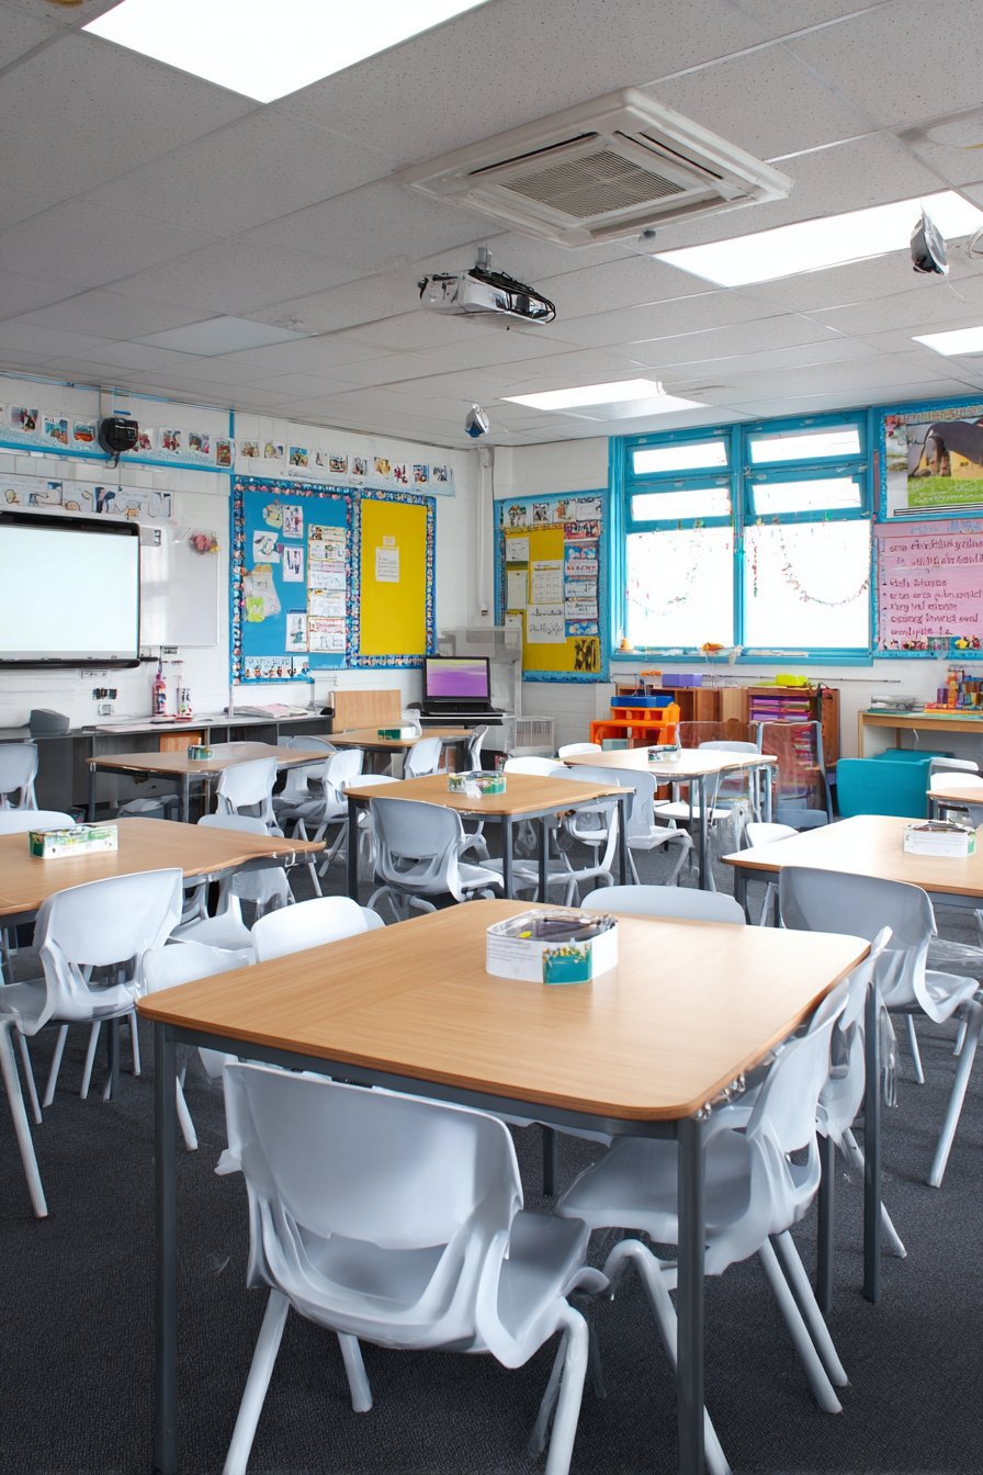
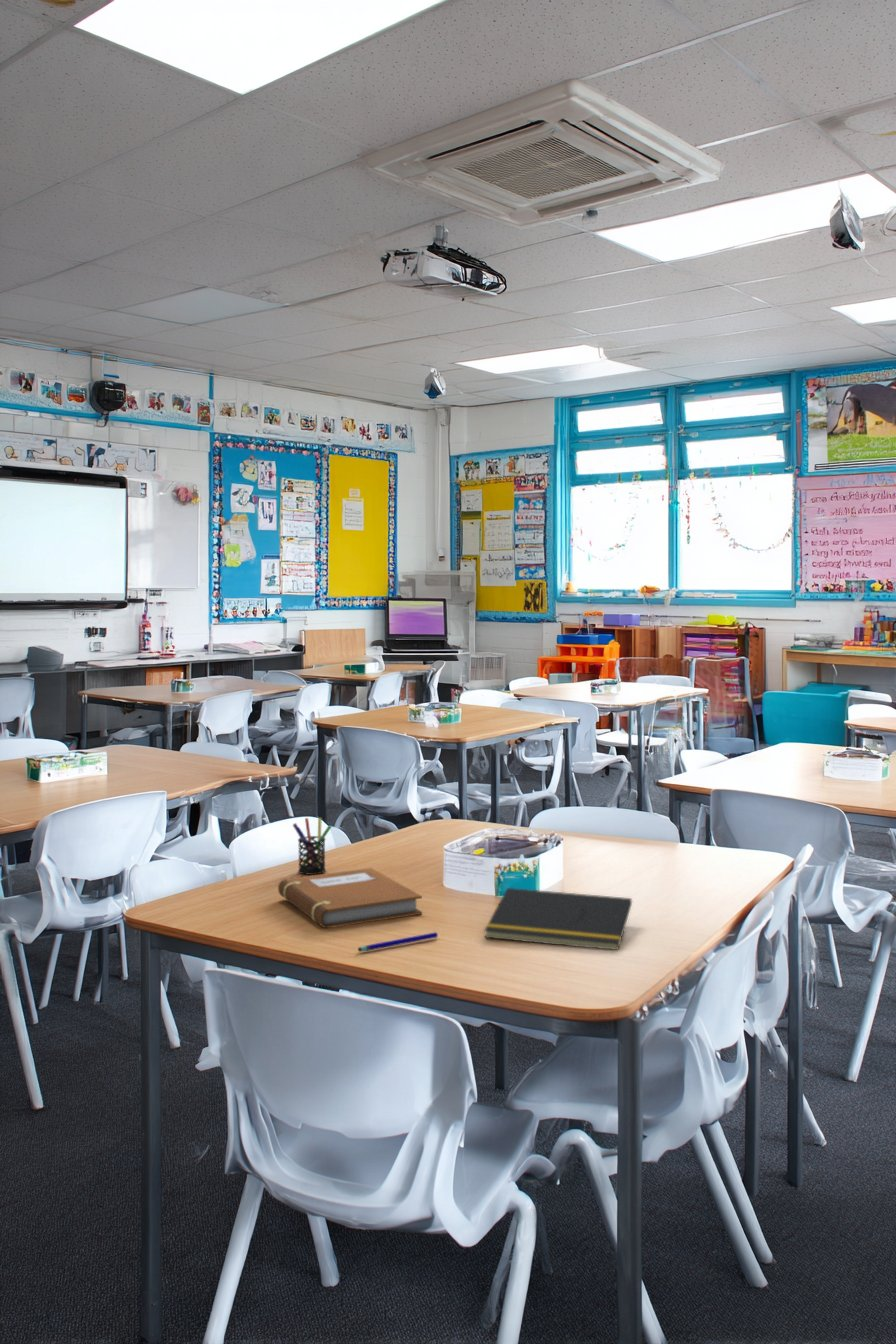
+ pen (398, 942)
+ notepad (559, 917)
+ notebook (346, 895)
+ pen holder (314, 843)
